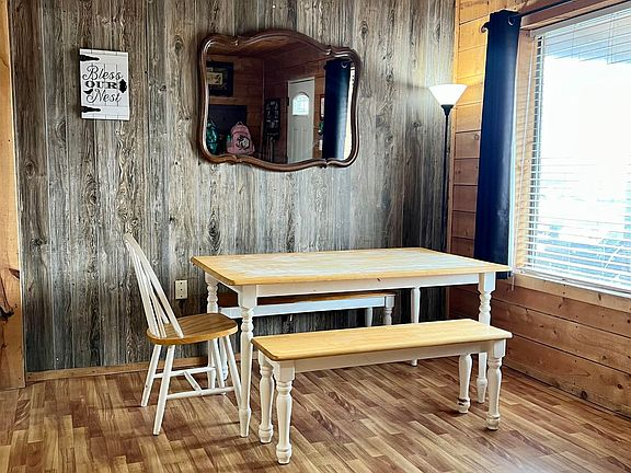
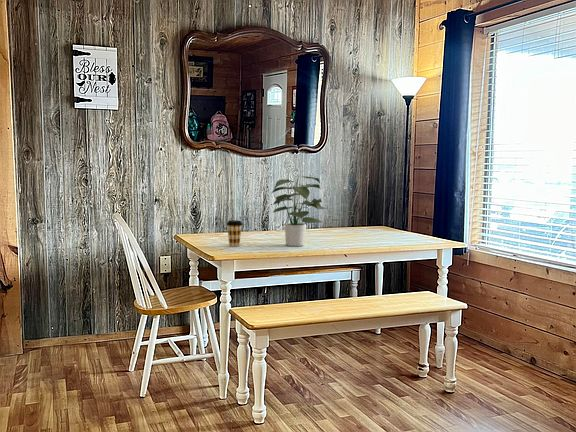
+ potted plant (295, 209)
+ coffee cup (234, 233)
